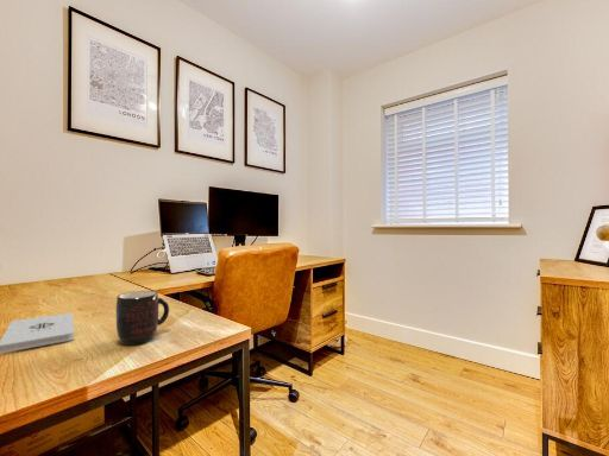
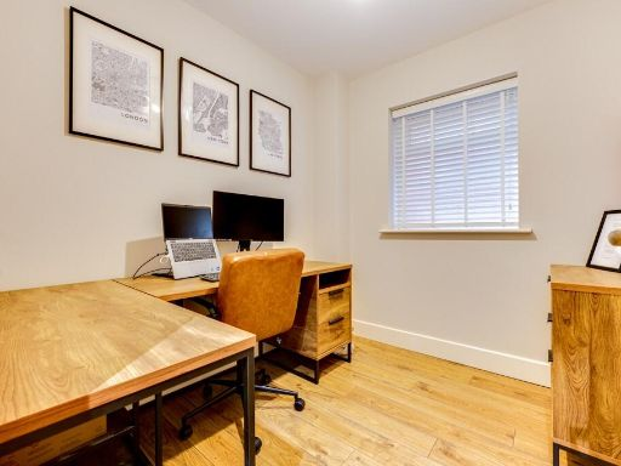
- notepad (40, 329)
- mug (144, 315)
